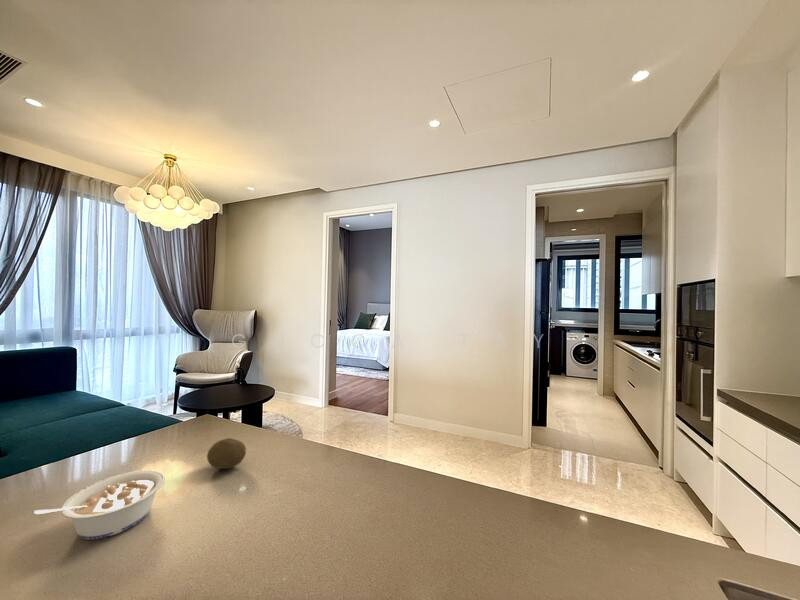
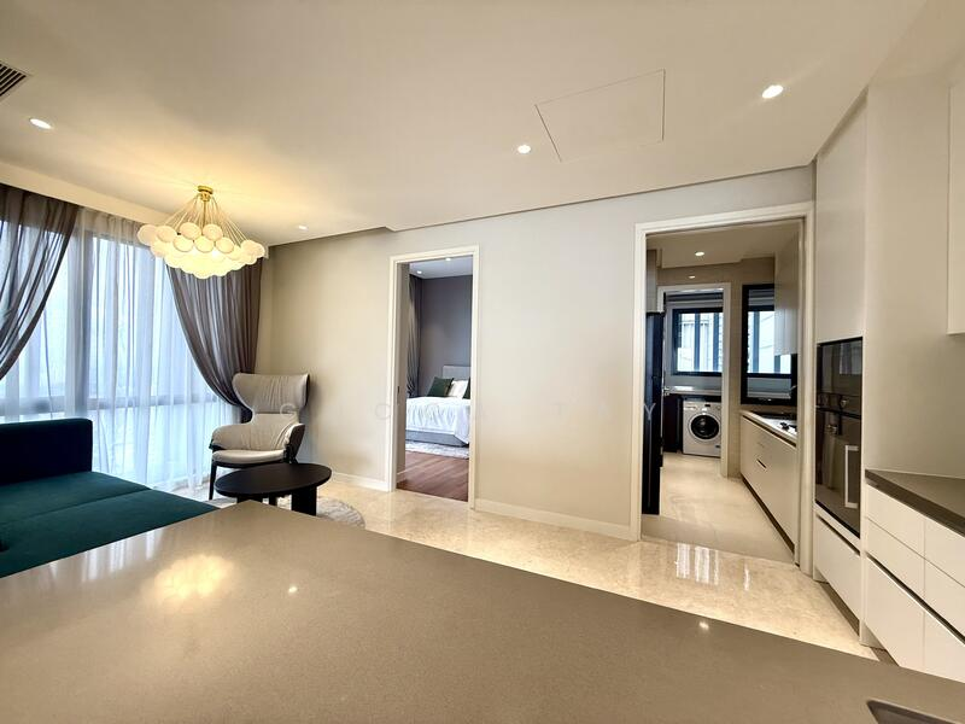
- legume (114, 504)
- fruit (226, 453)
